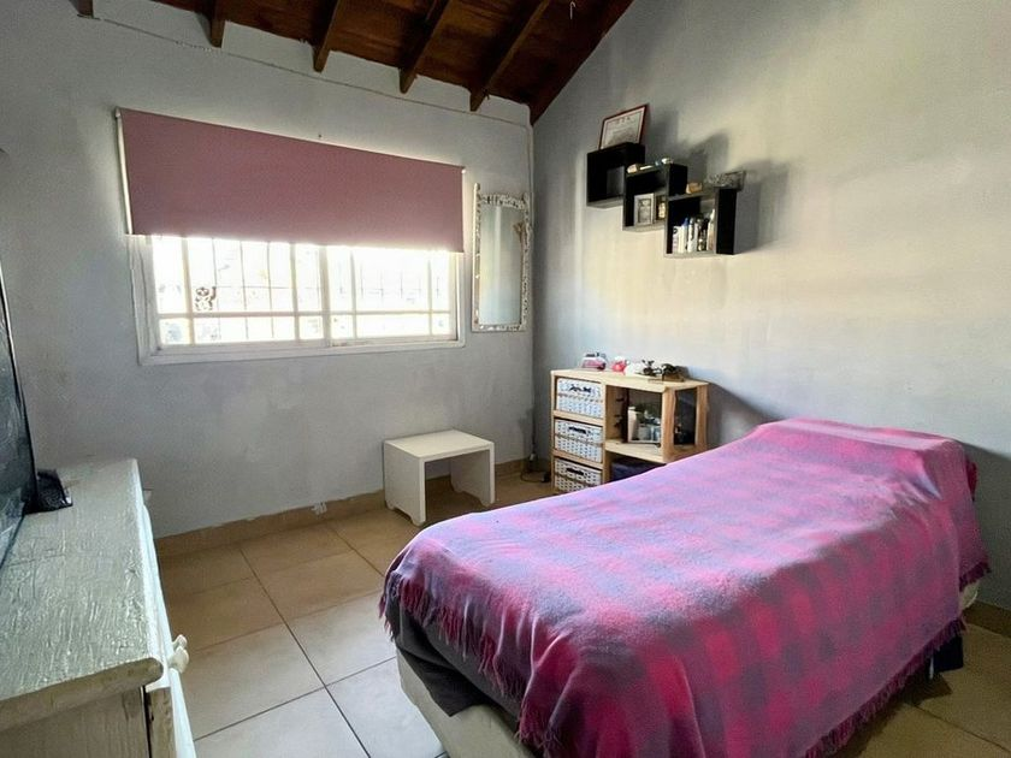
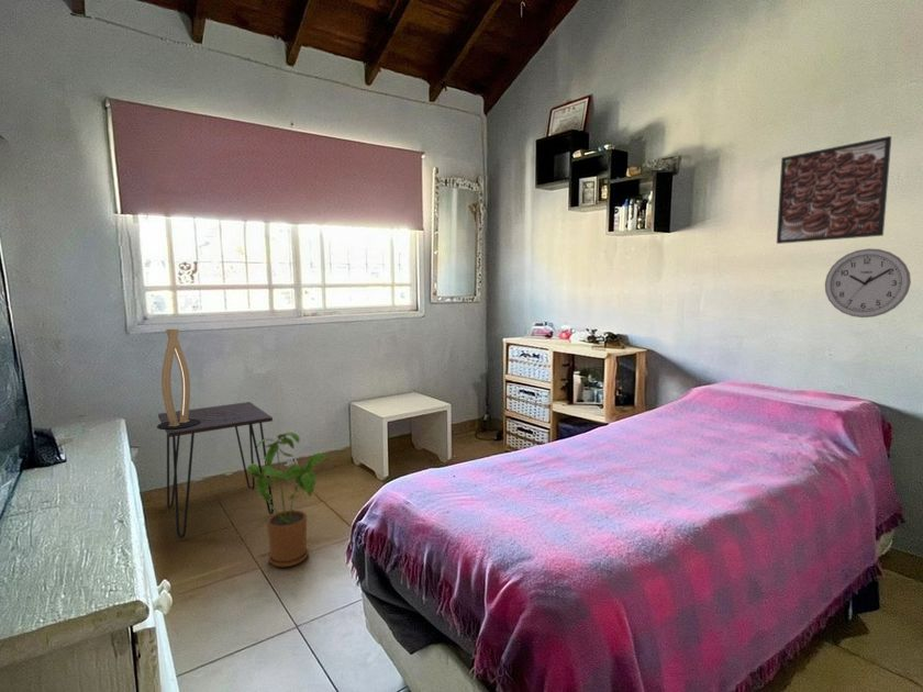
+ table lamp (189, 378)
+ house plant (290, 496)
+ wall clock (865, 283)
+ desk (242, 460)
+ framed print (829, 193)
